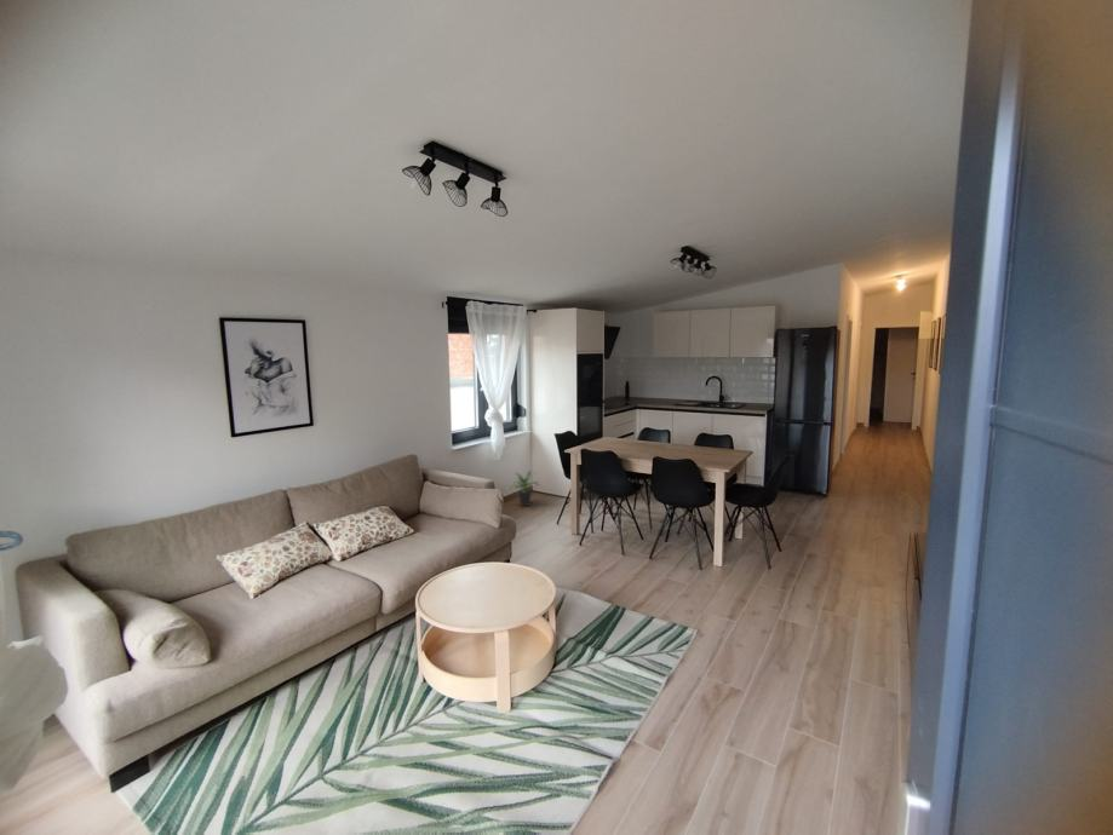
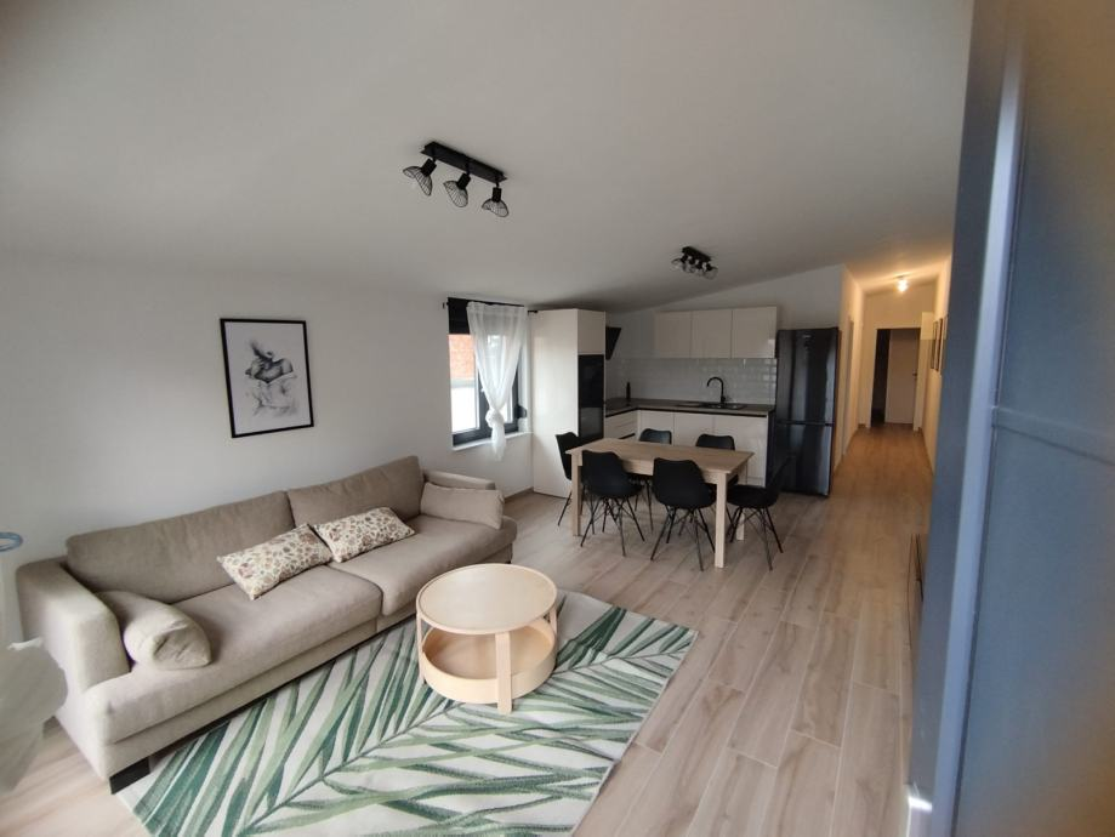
- potted plant (524, 489)
